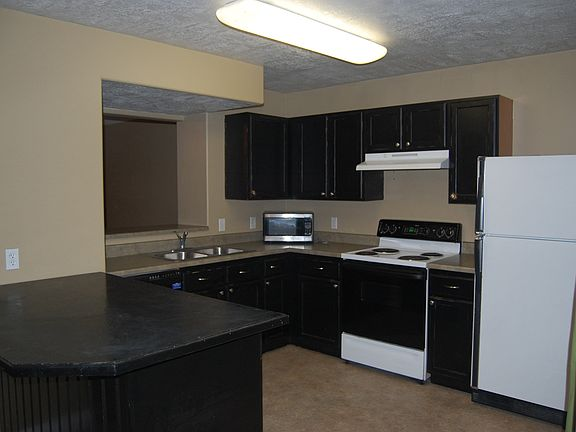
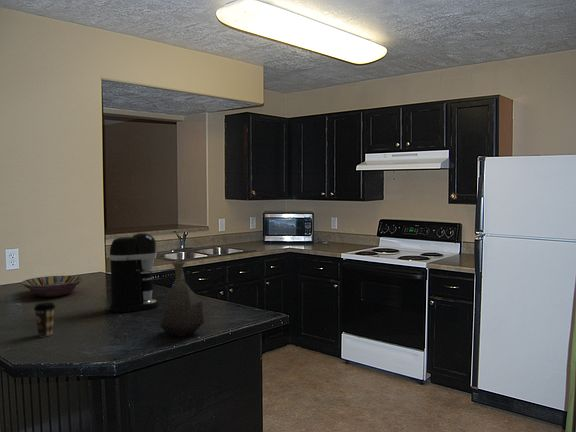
+ coffee cup (45, 319)
+ vase (180, 297)
+ coffee maker (133, 270)
+ serving bowl (53, 287)
